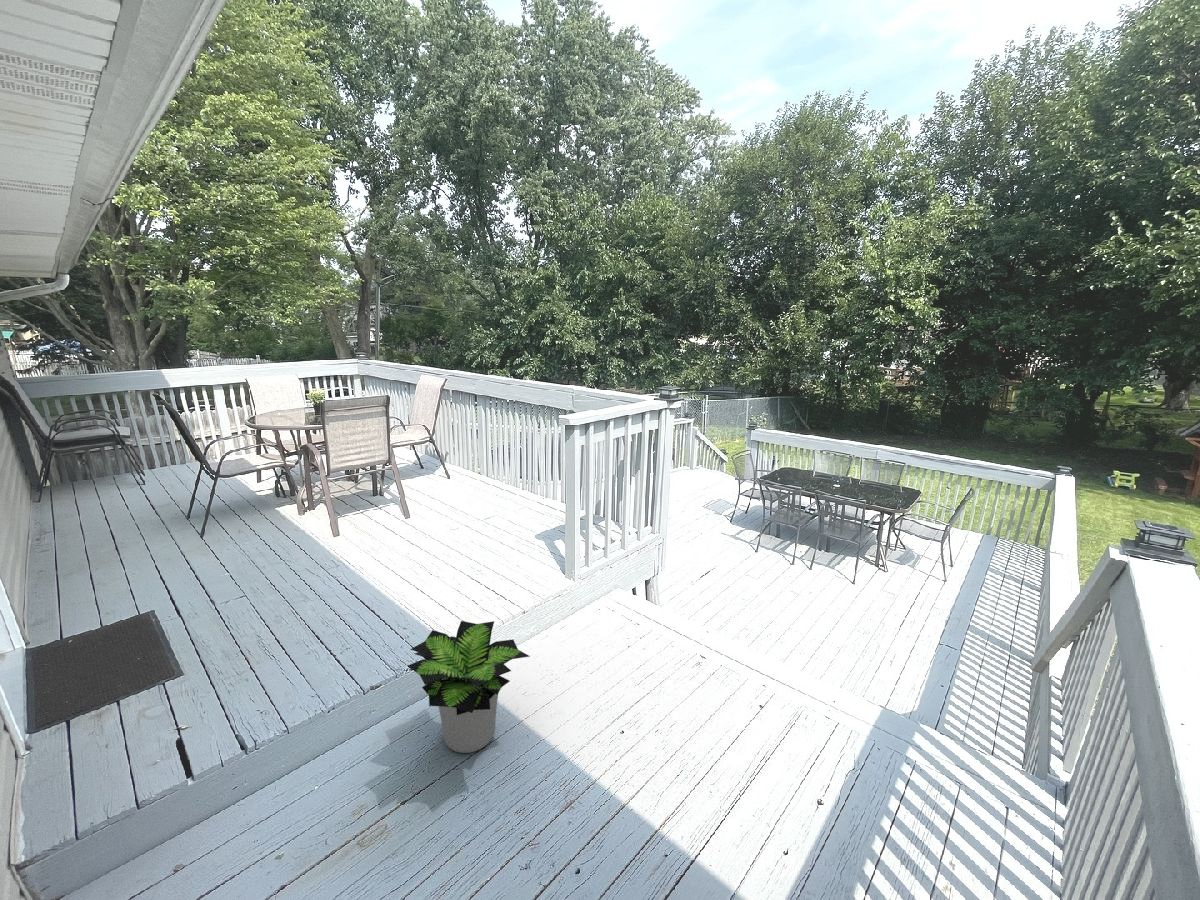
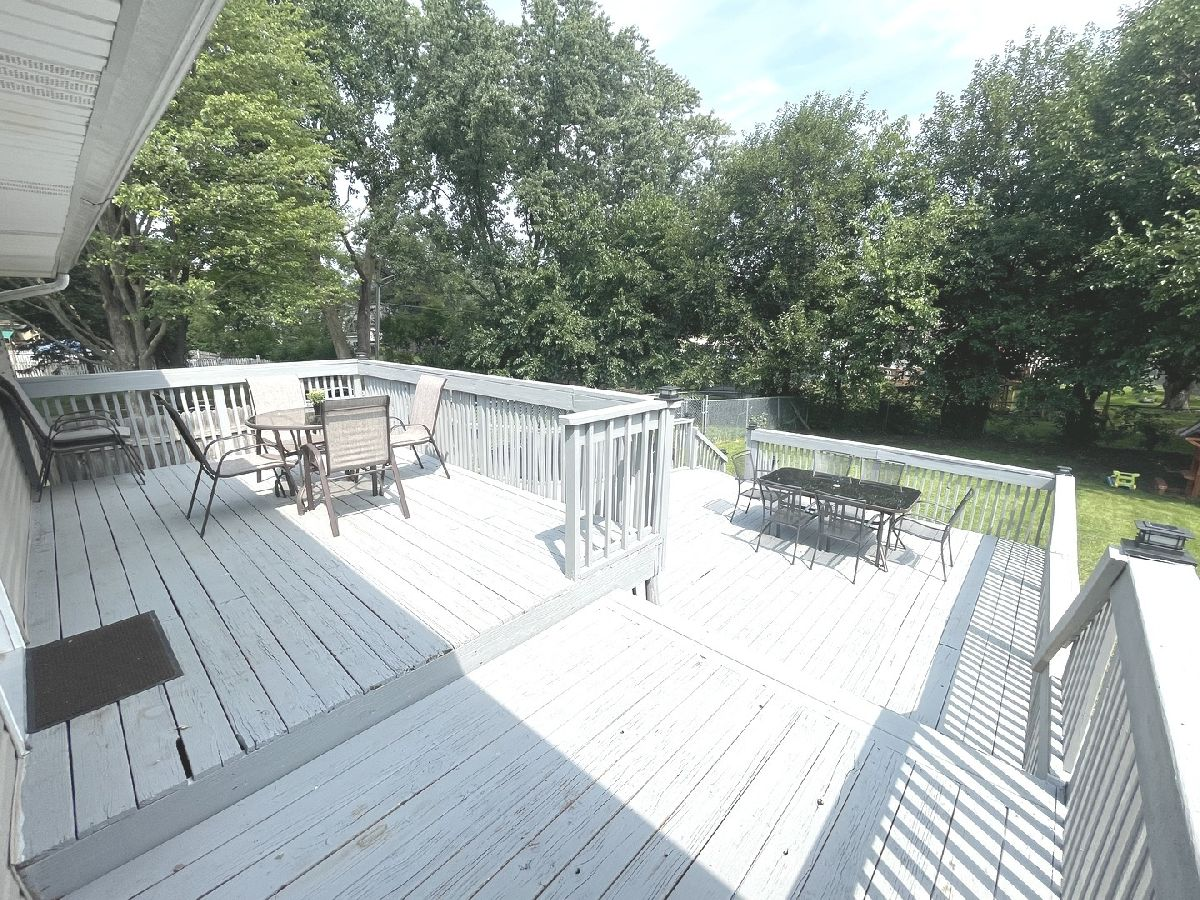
- potted plant (469, 689)
